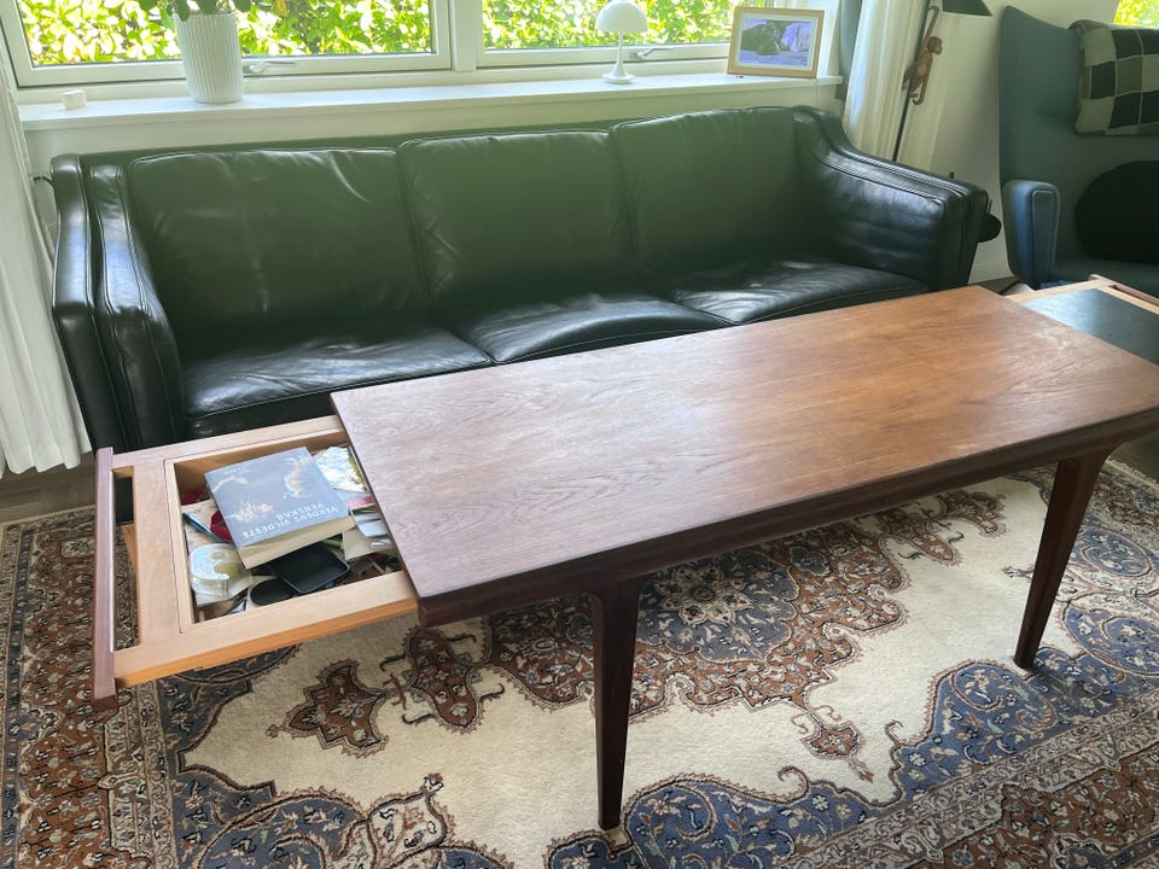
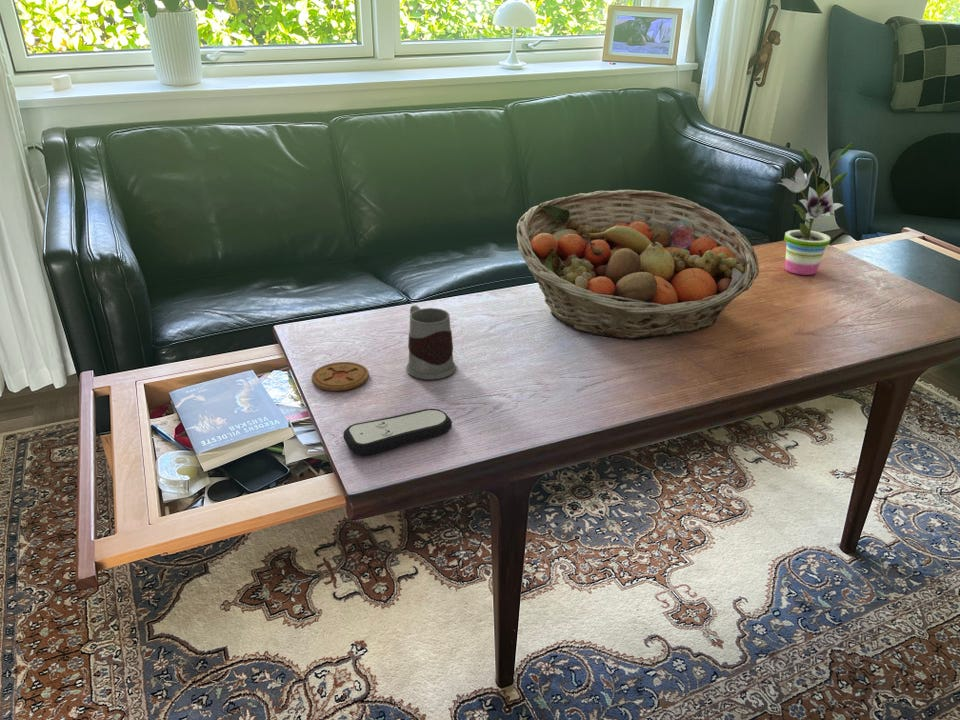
+ potted plant (806, 208)
+ remote control (399, 429)
+ coaster (340, 375)
+ mug (426, 339)
+ fruit basket (634, 261)
